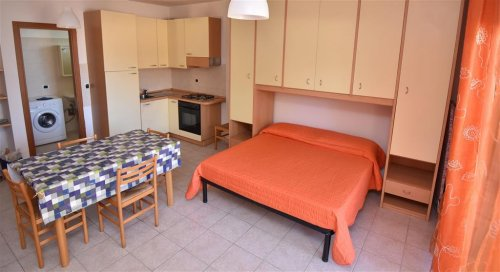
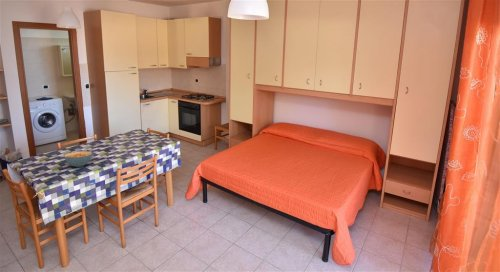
+ cereal bowl (78, 160)
